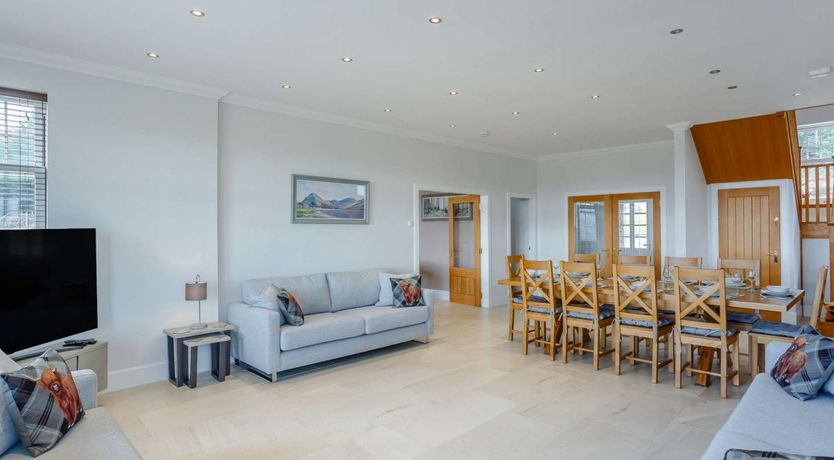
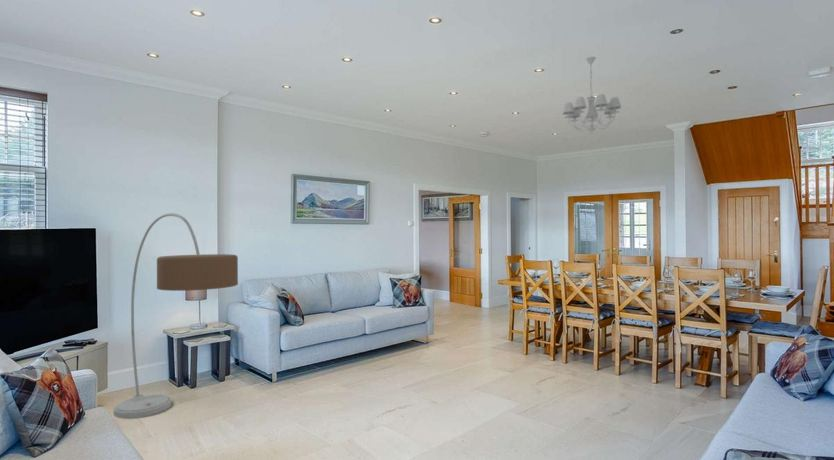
+ chandelier (591, 96)
+ floor lamp (169, 290)
